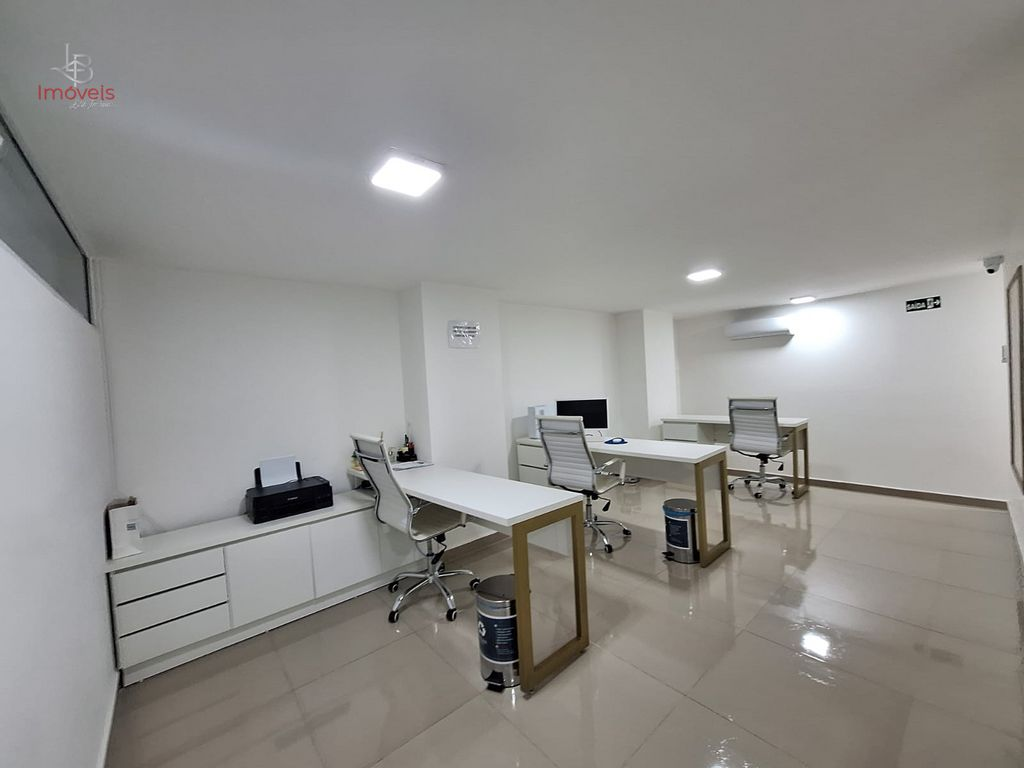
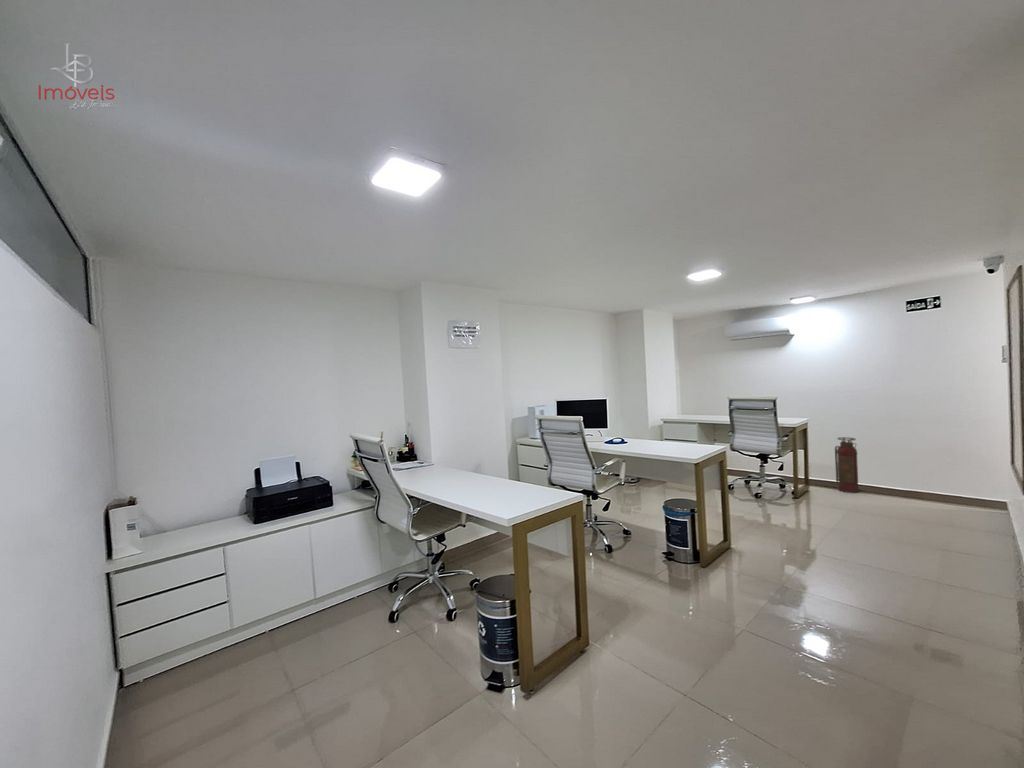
+ fire extinguisher (846, 464)
